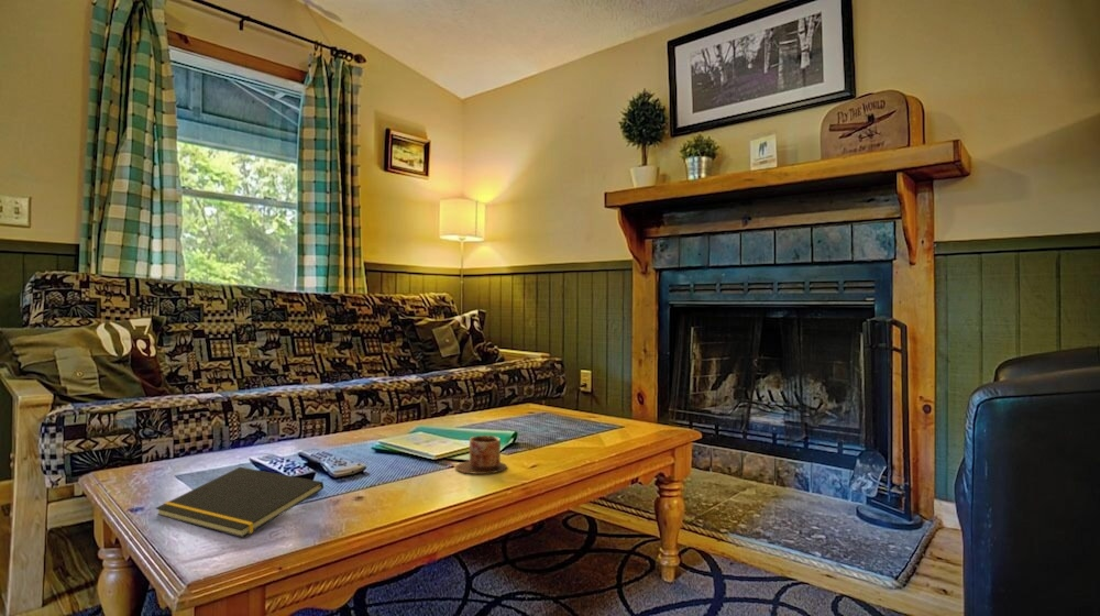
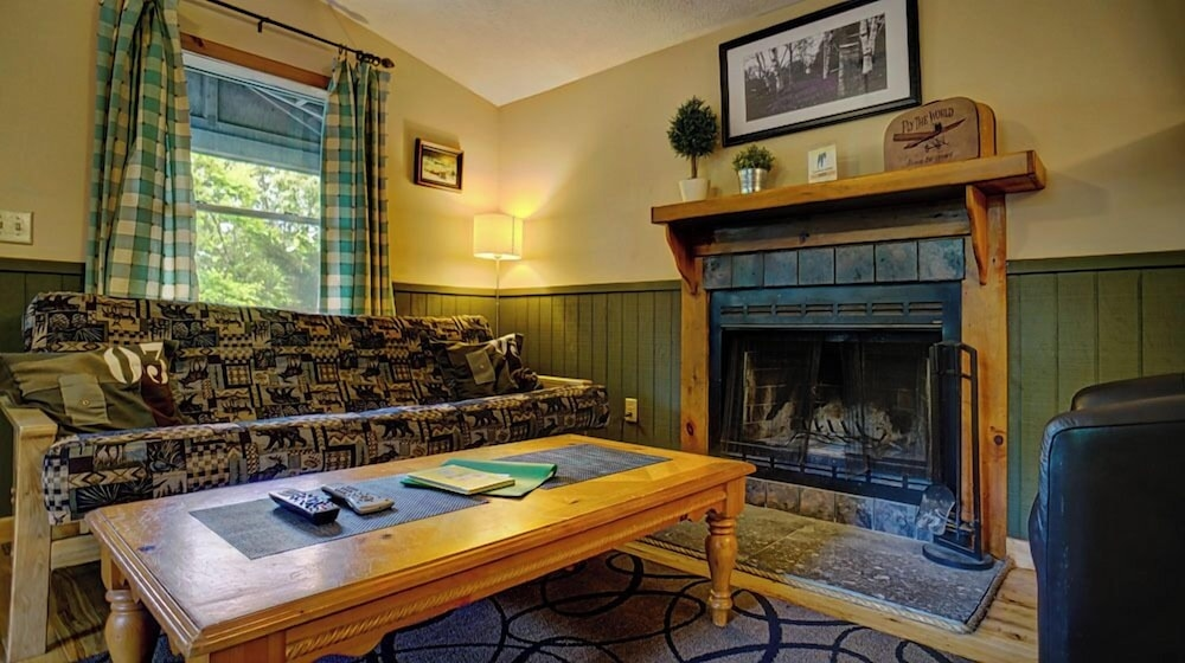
- mug (481, 452)
- notepad (241, 497)
